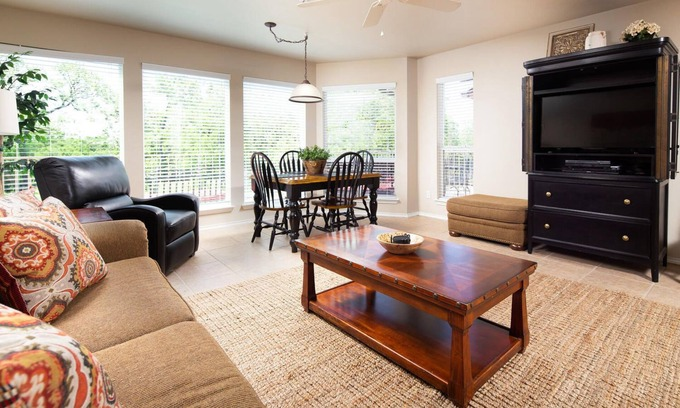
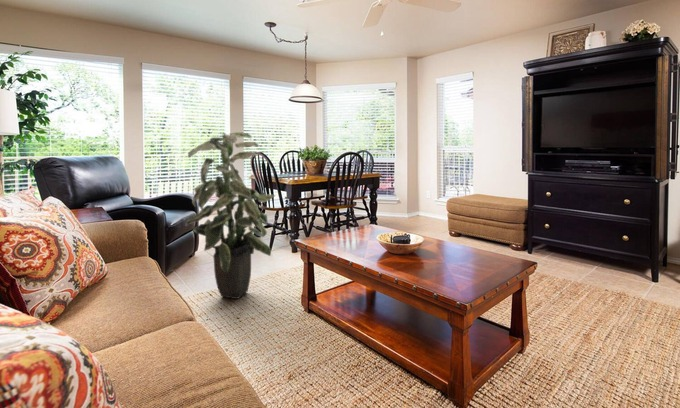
+ indoor plant (234, 215)
